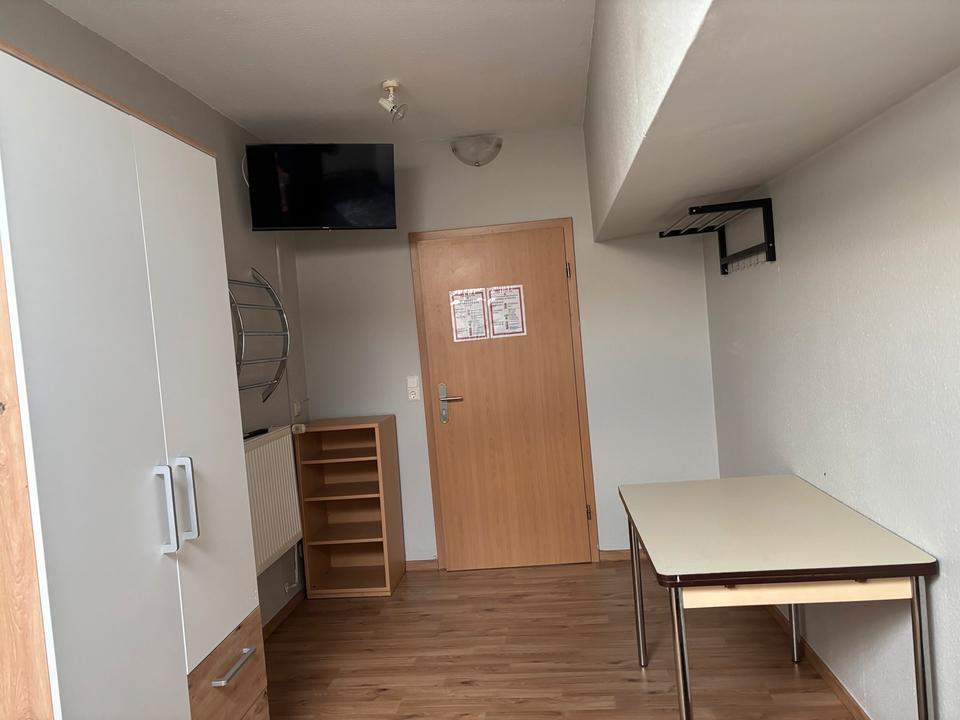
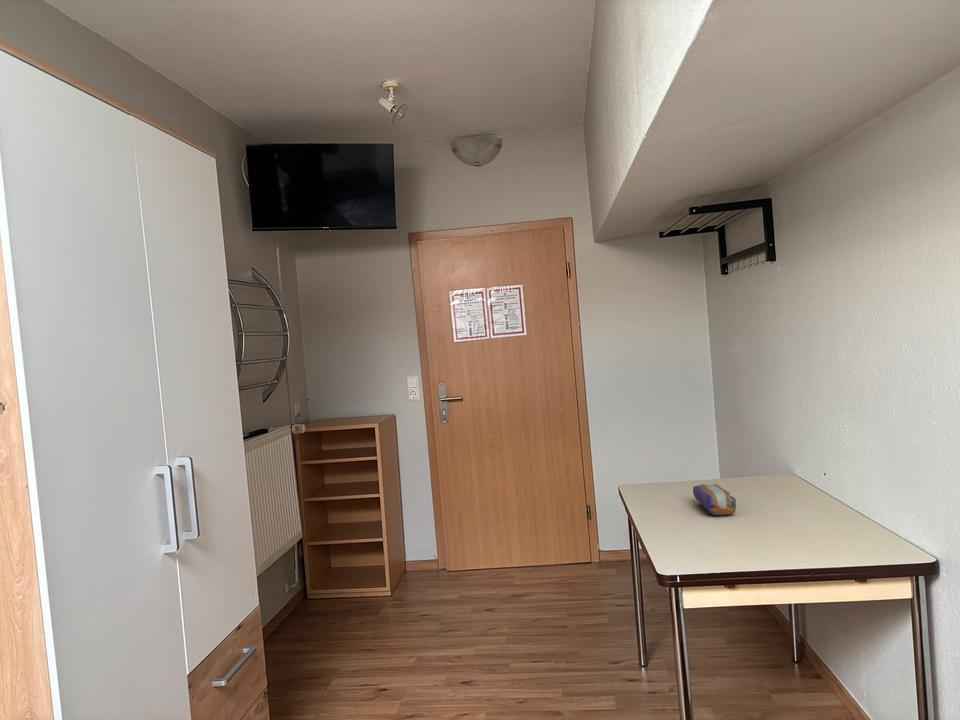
+ pencil case (713, 498)
